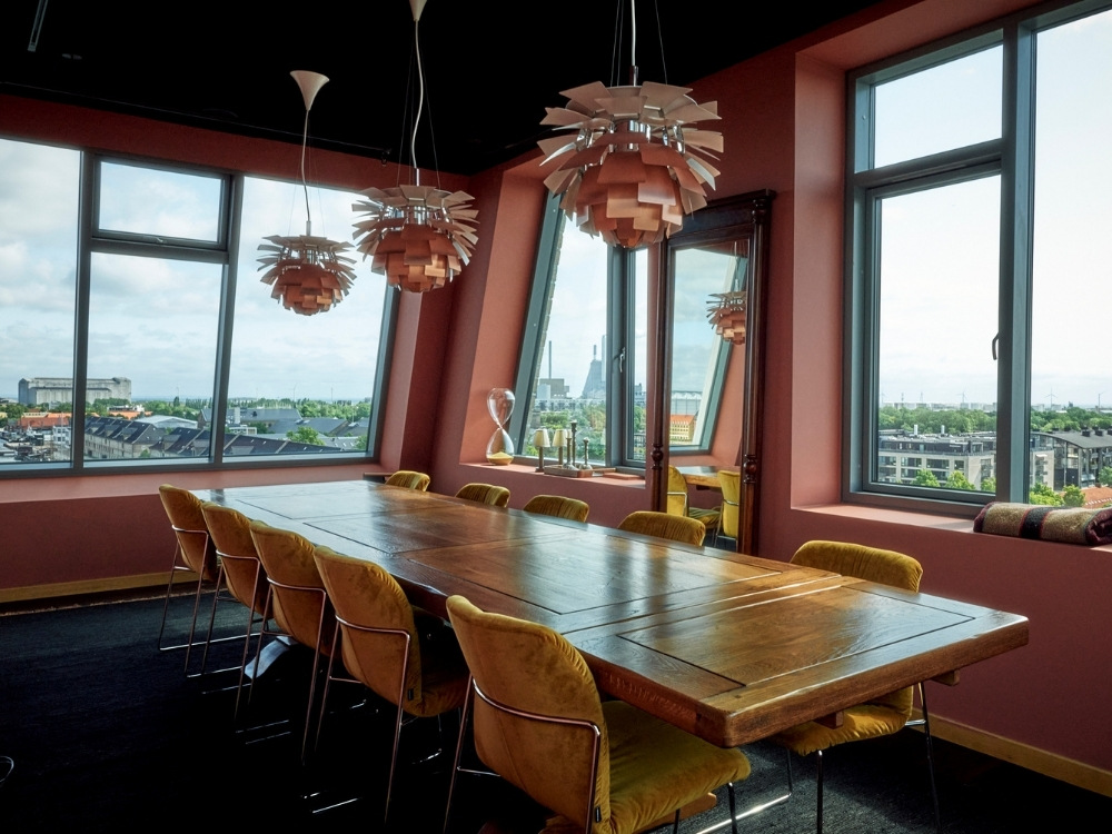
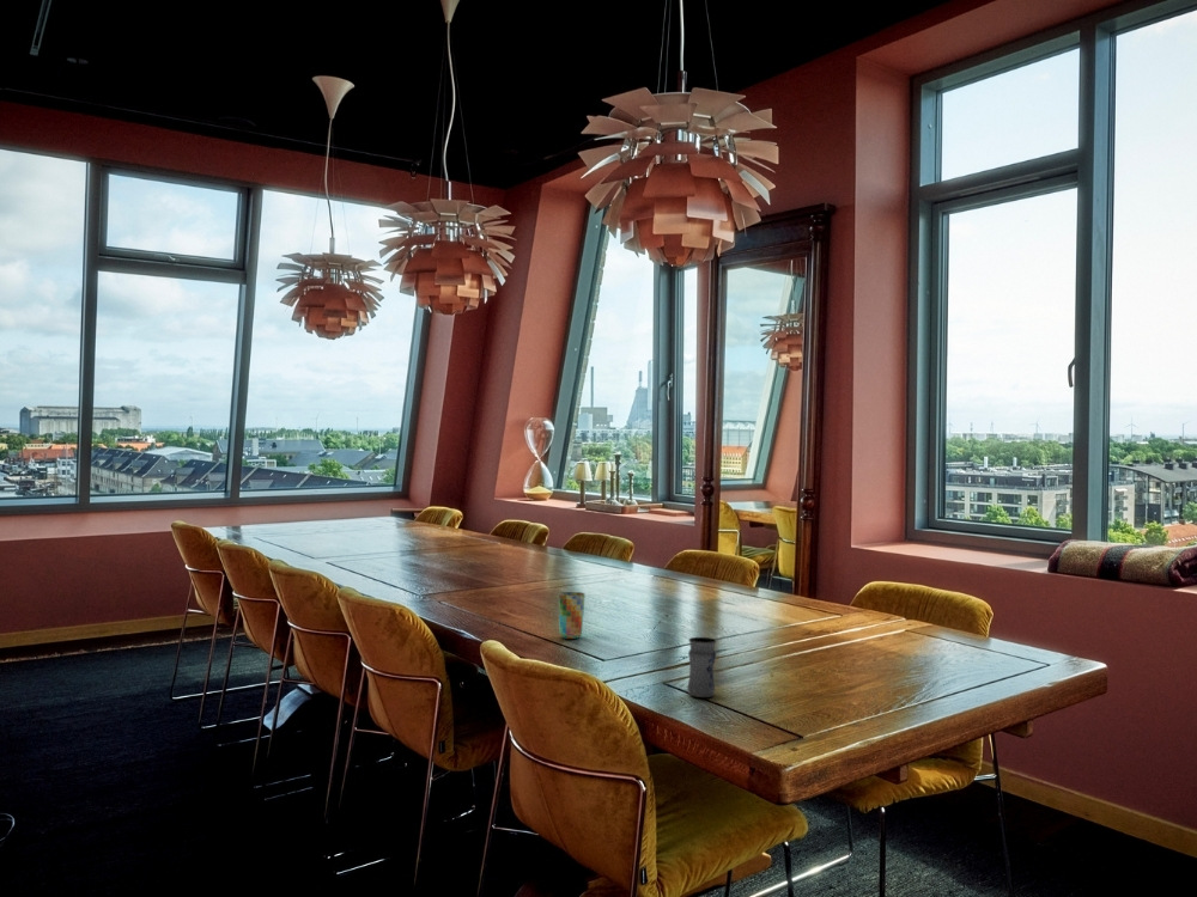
+ jar (701, 666)
+ cup (571, 615)
